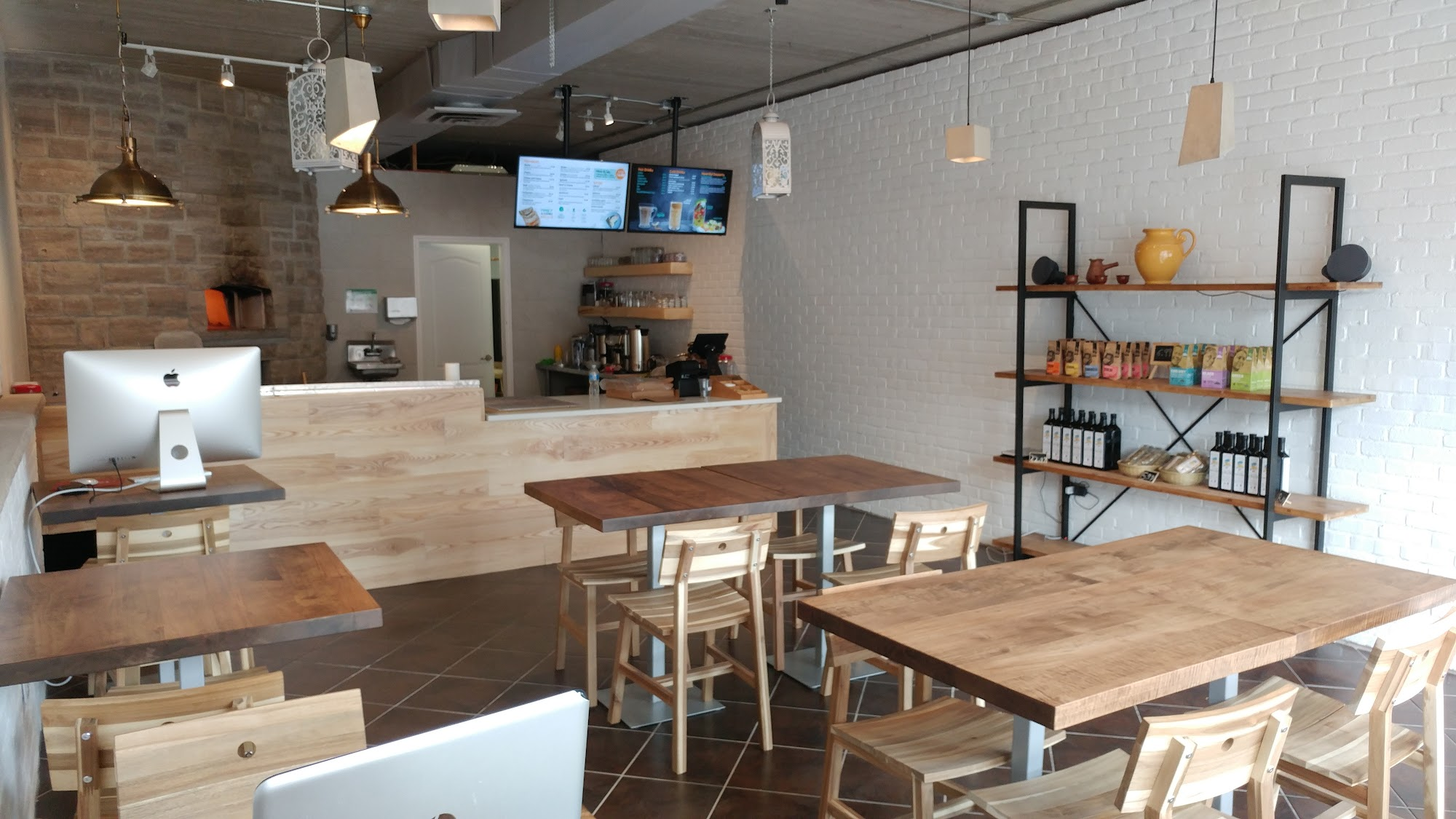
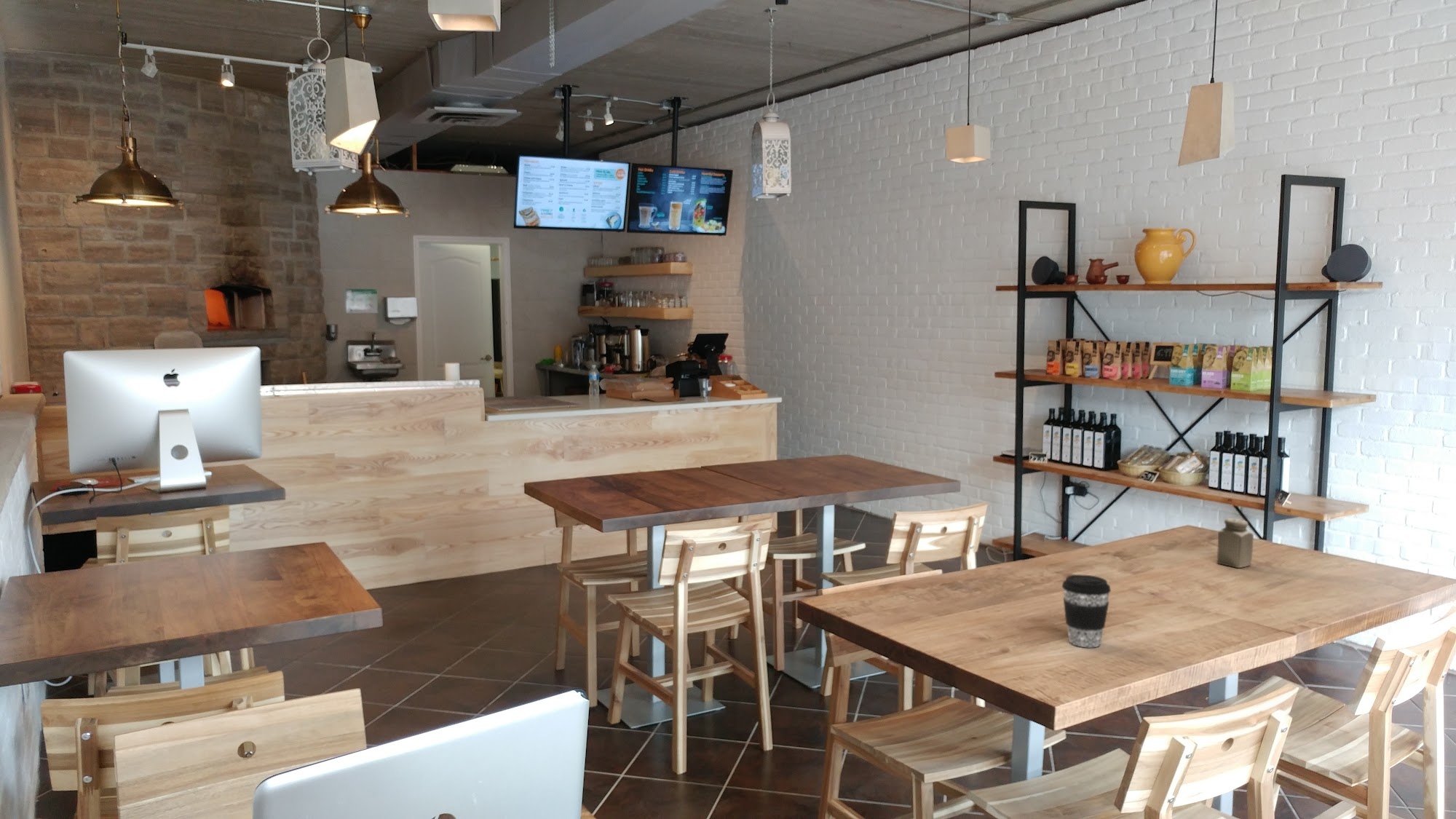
+ coffee cup (1085, 611)
+ salt shaker (1235, 542)
